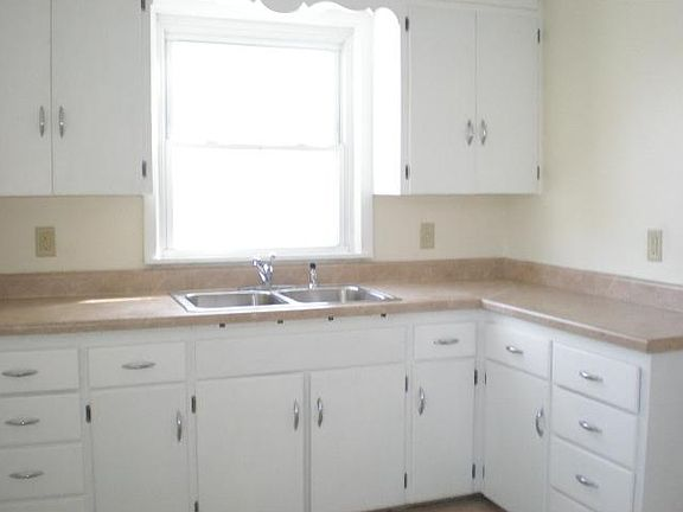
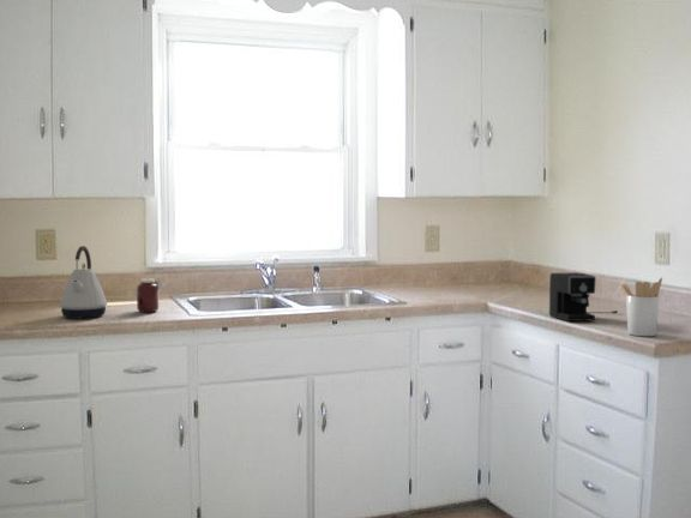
+ jar (149, 294)
+ coffee maker (593, 293)
+ utensil holder (644, 306)
+ kettle (83, 281)
